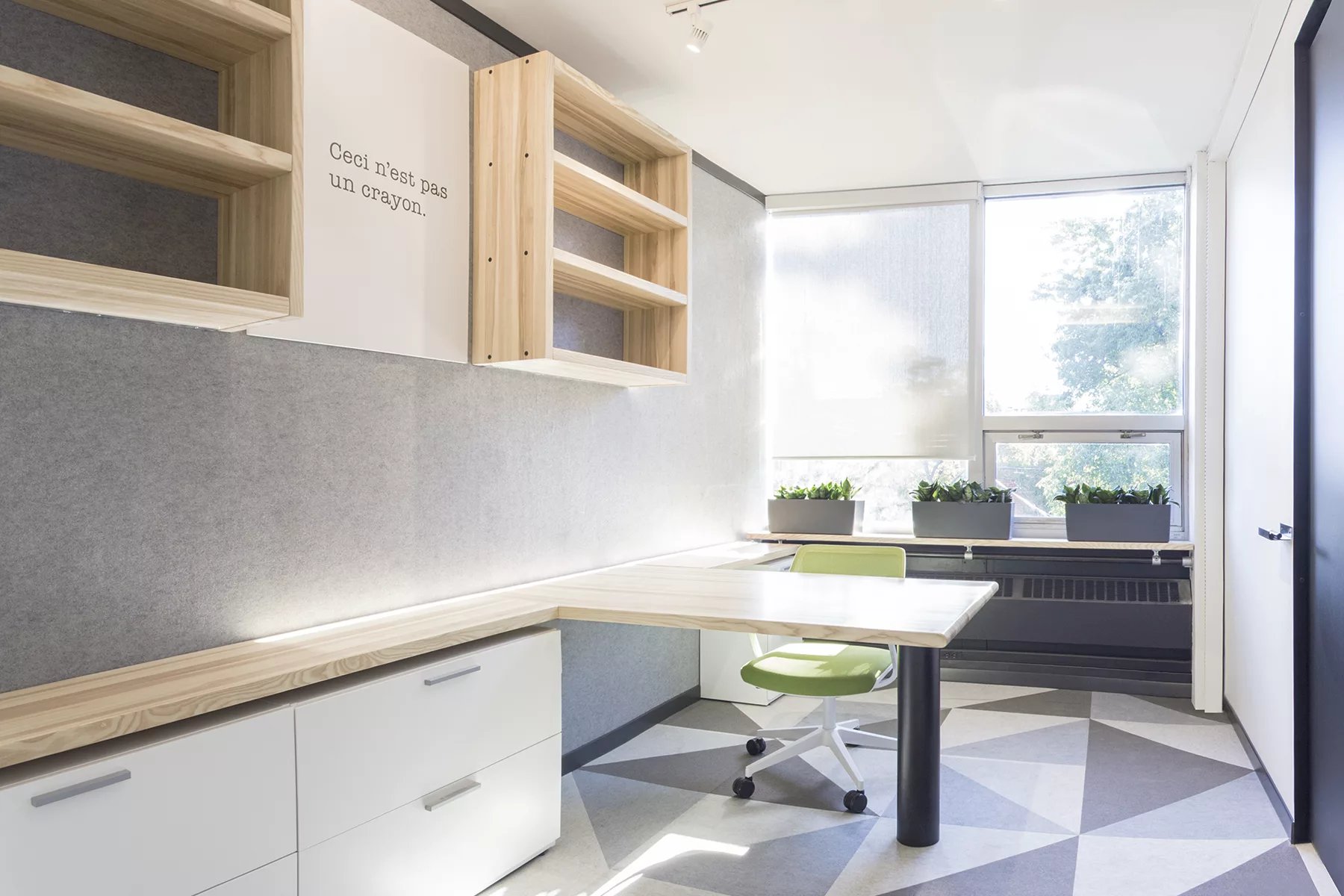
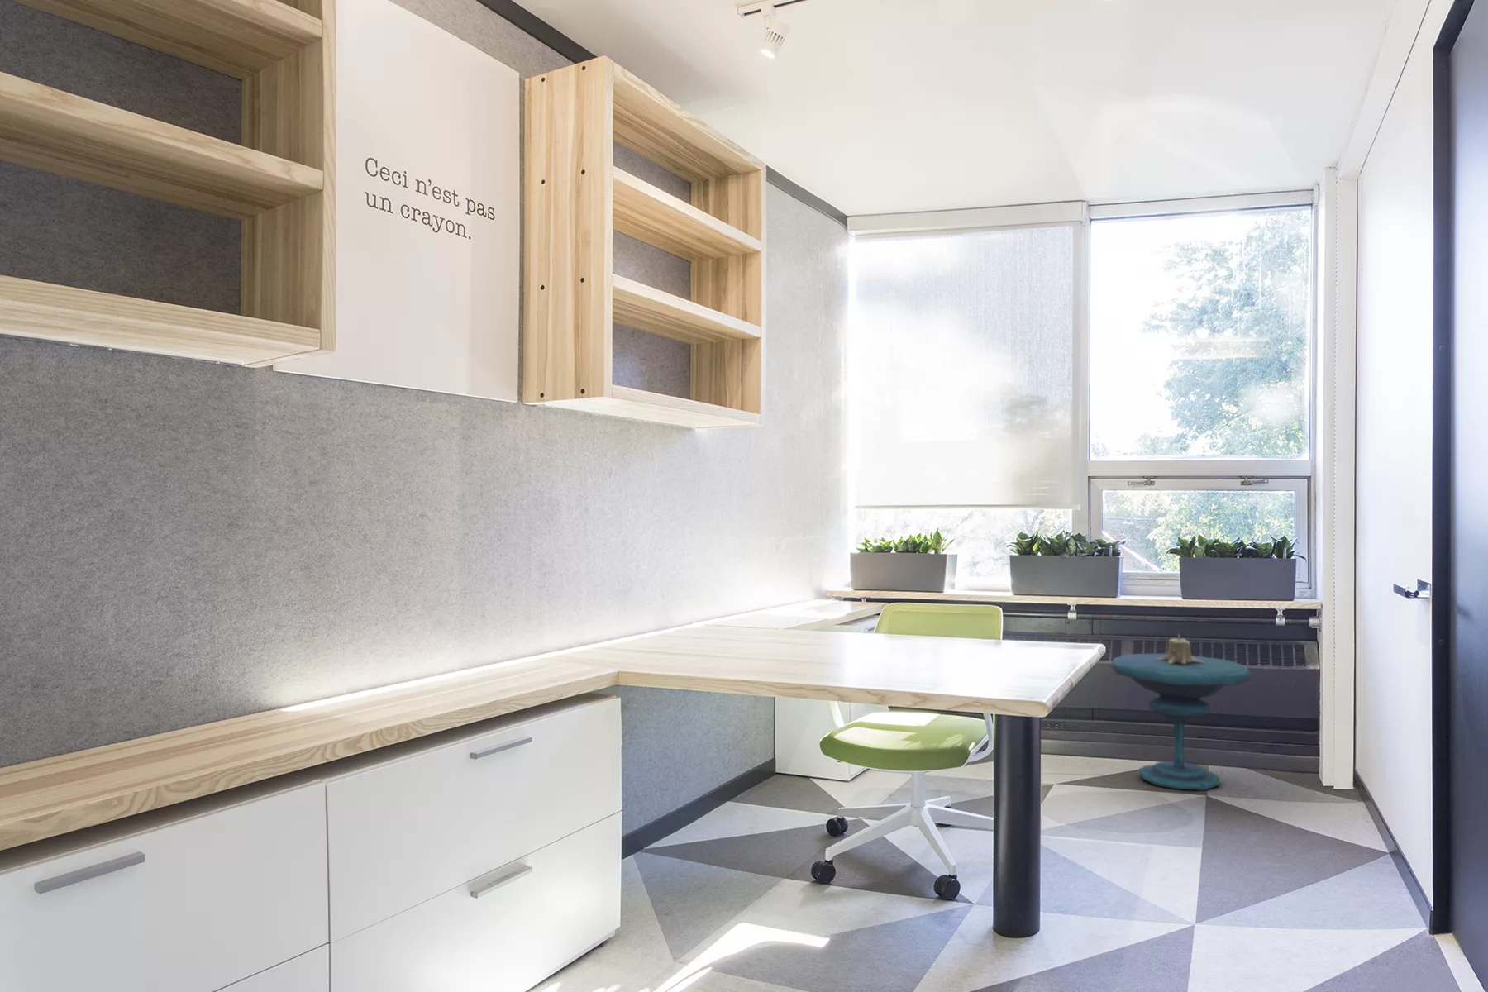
+ side table (1179, 706)
